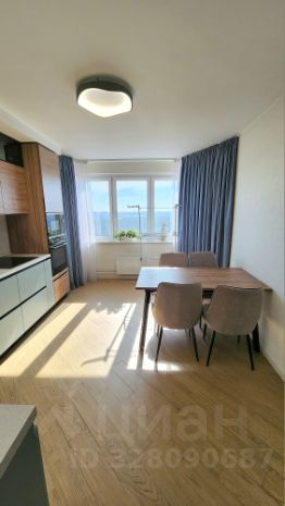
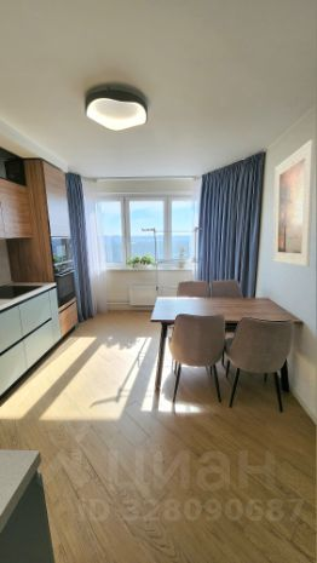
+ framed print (289, 211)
